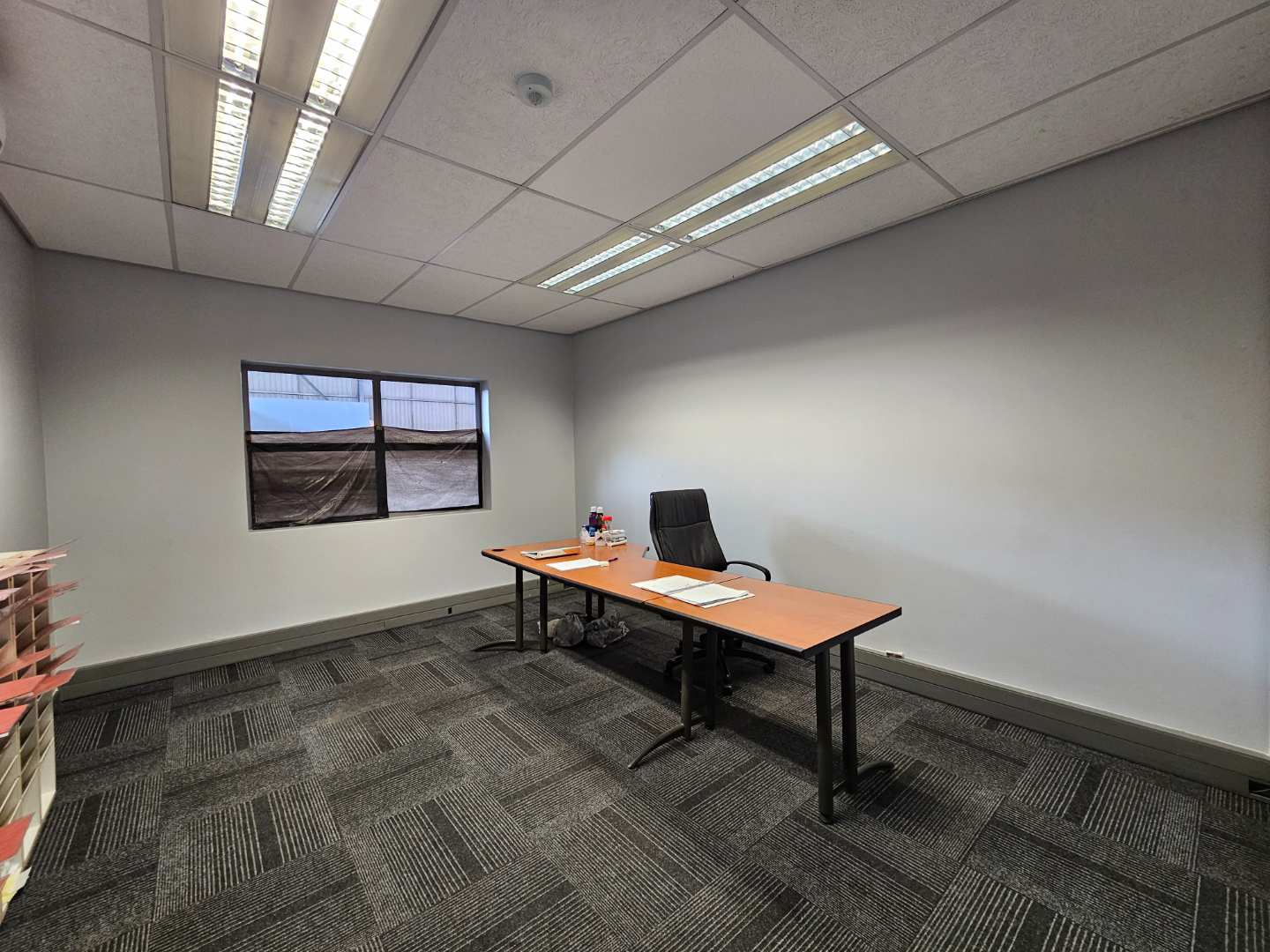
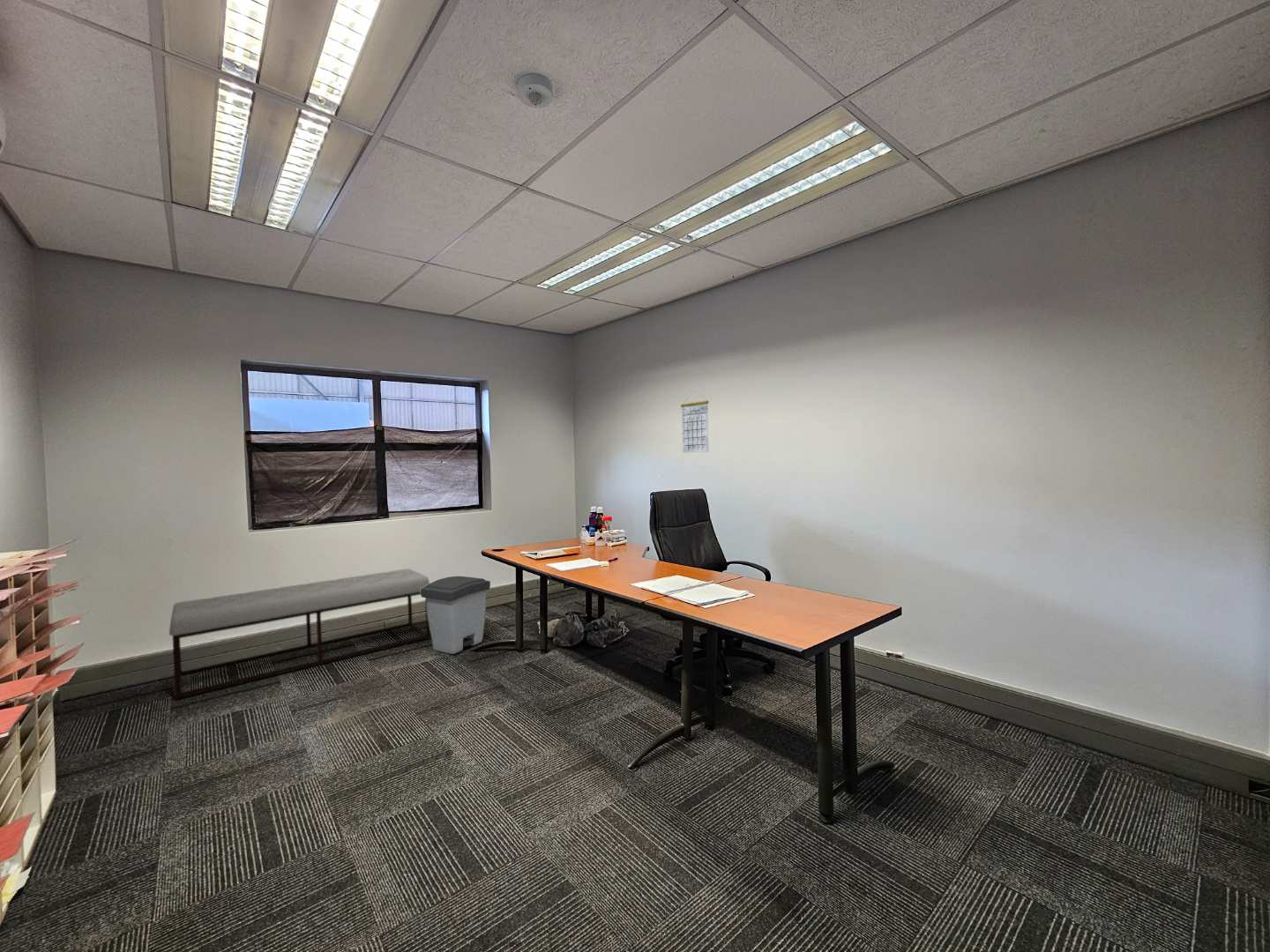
+ bench (310, 621)
+ calendar (694, 421)
+ trash can (456, 613)
